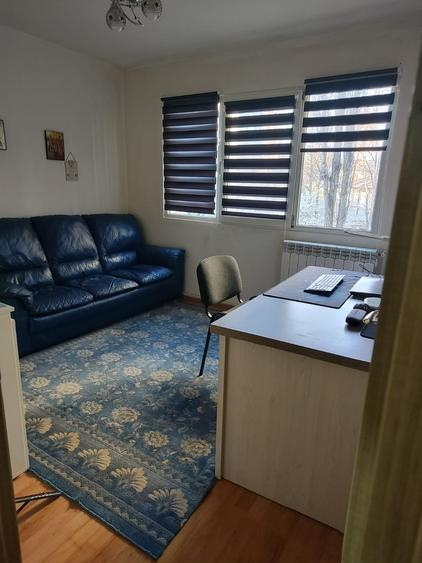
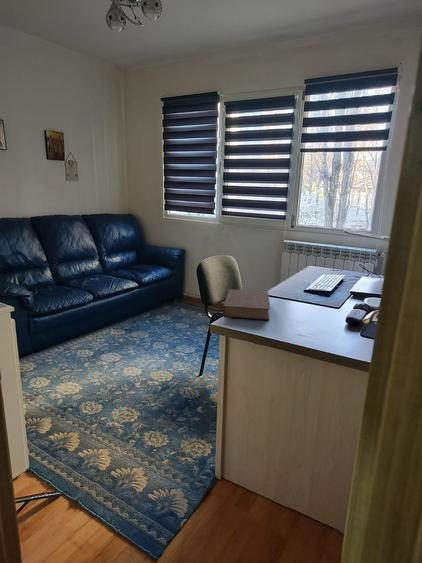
+ book (246, 303)
